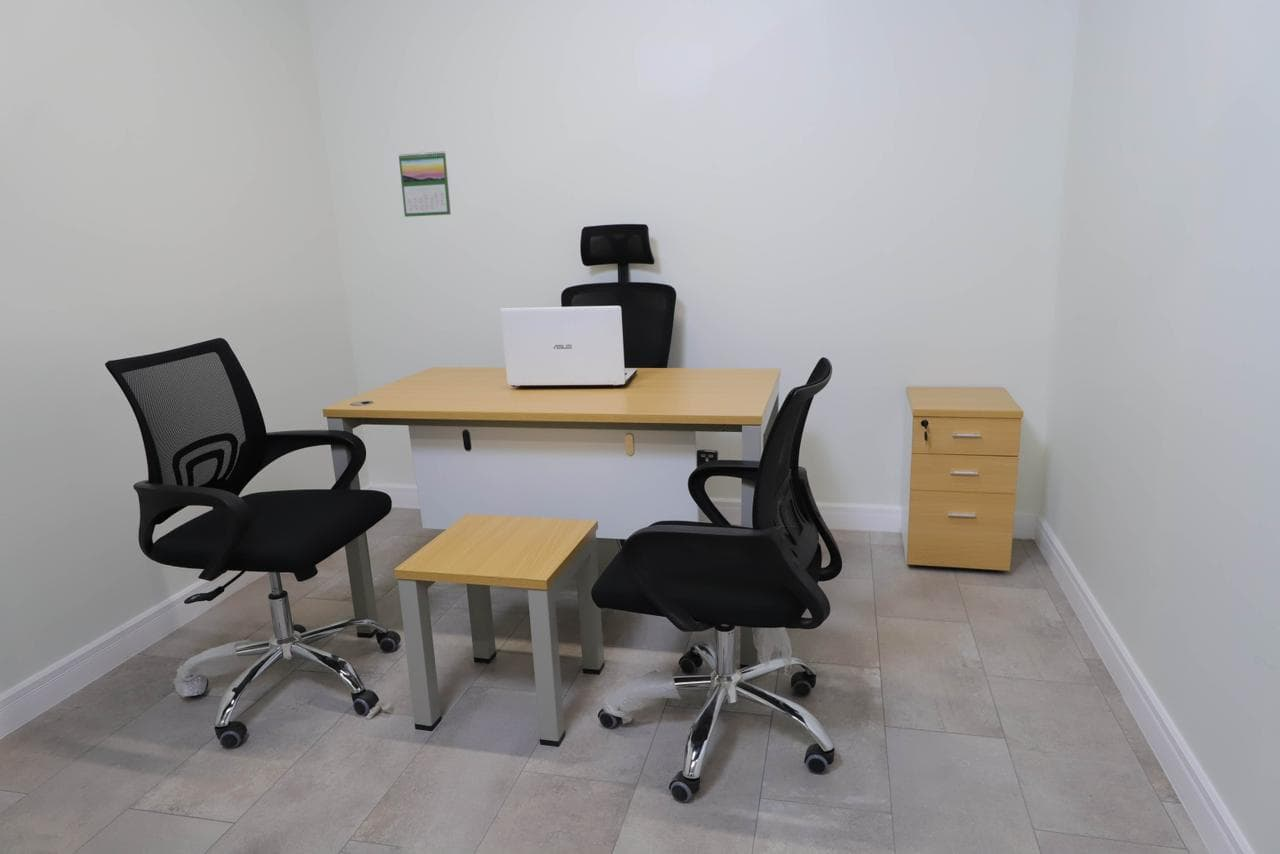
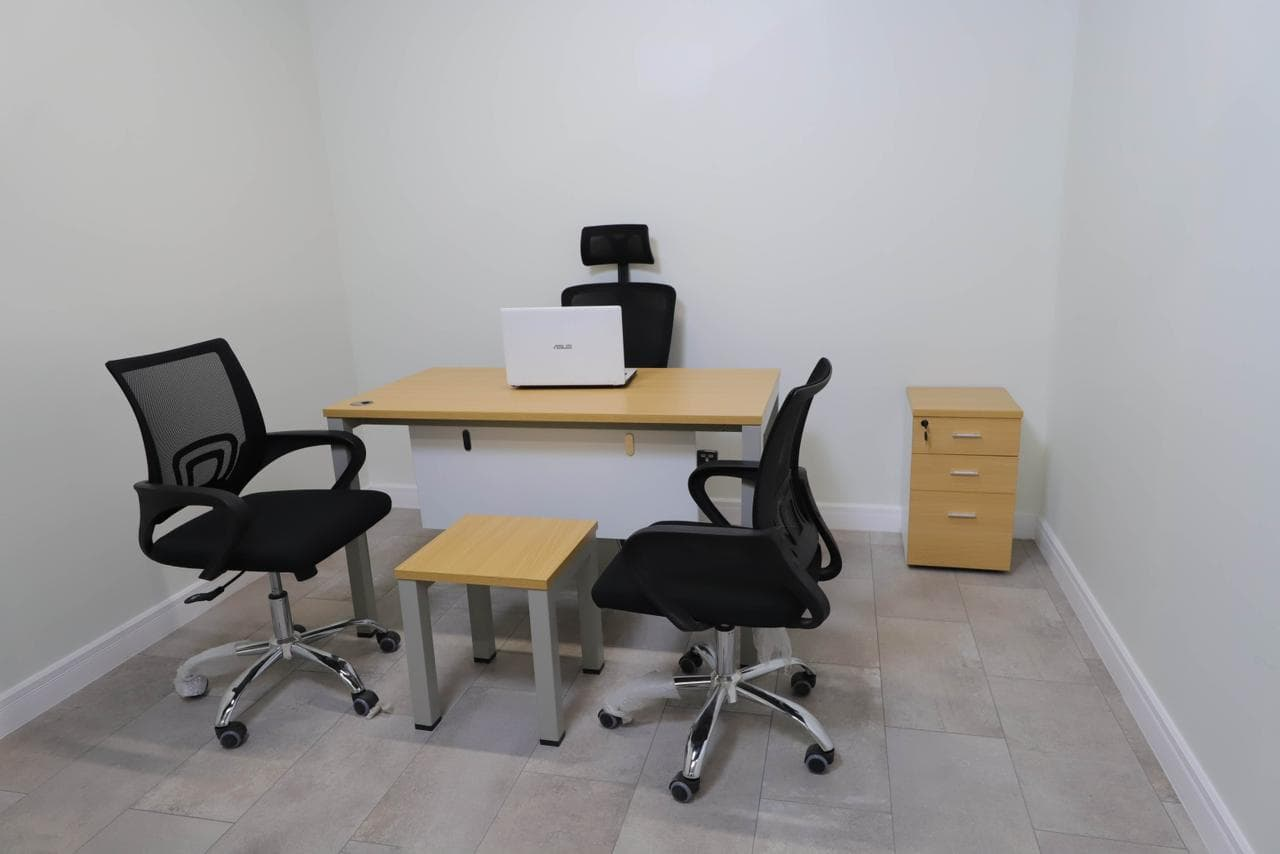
- calendar (424, 183)
